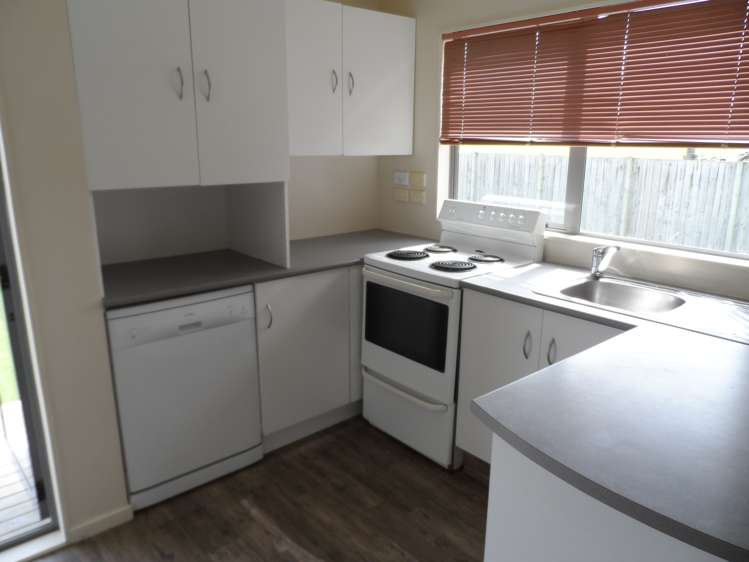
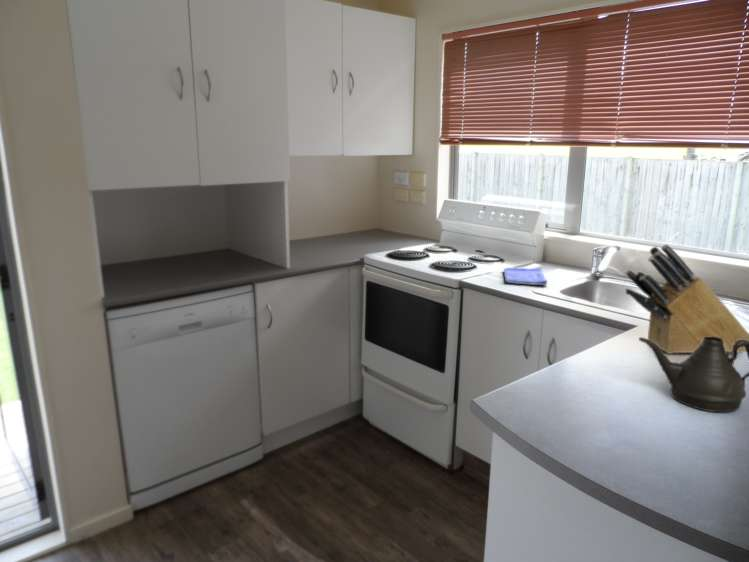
+ knife block (690, 296)
+ teapot (693, 367)
+ dish towel (524, 275)
